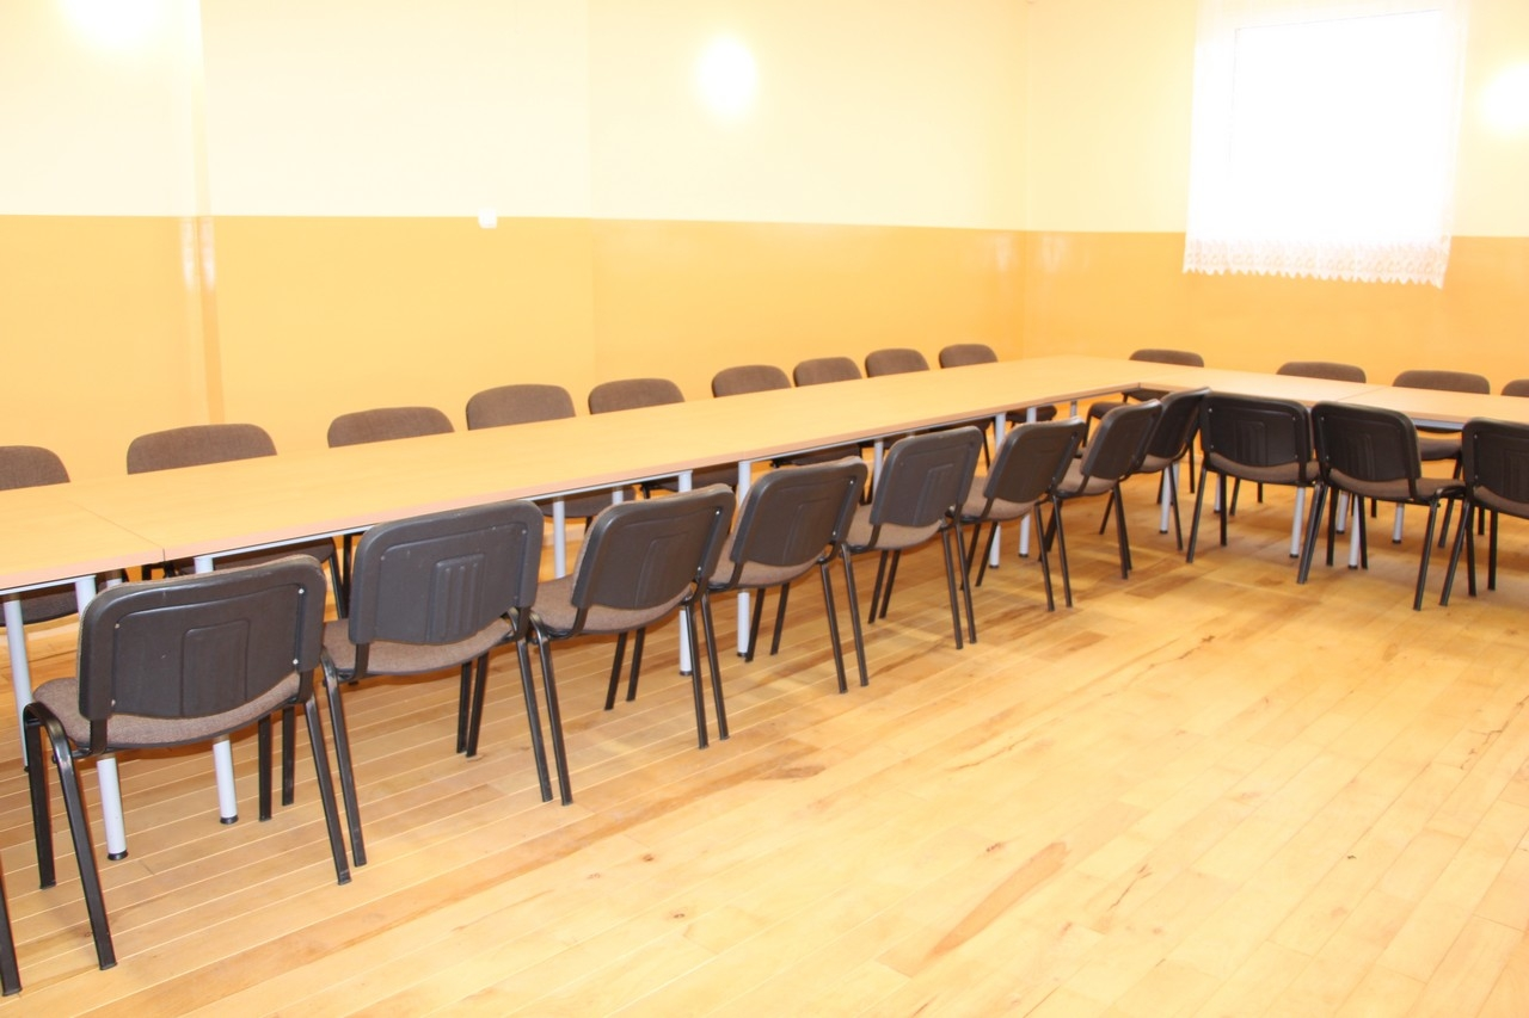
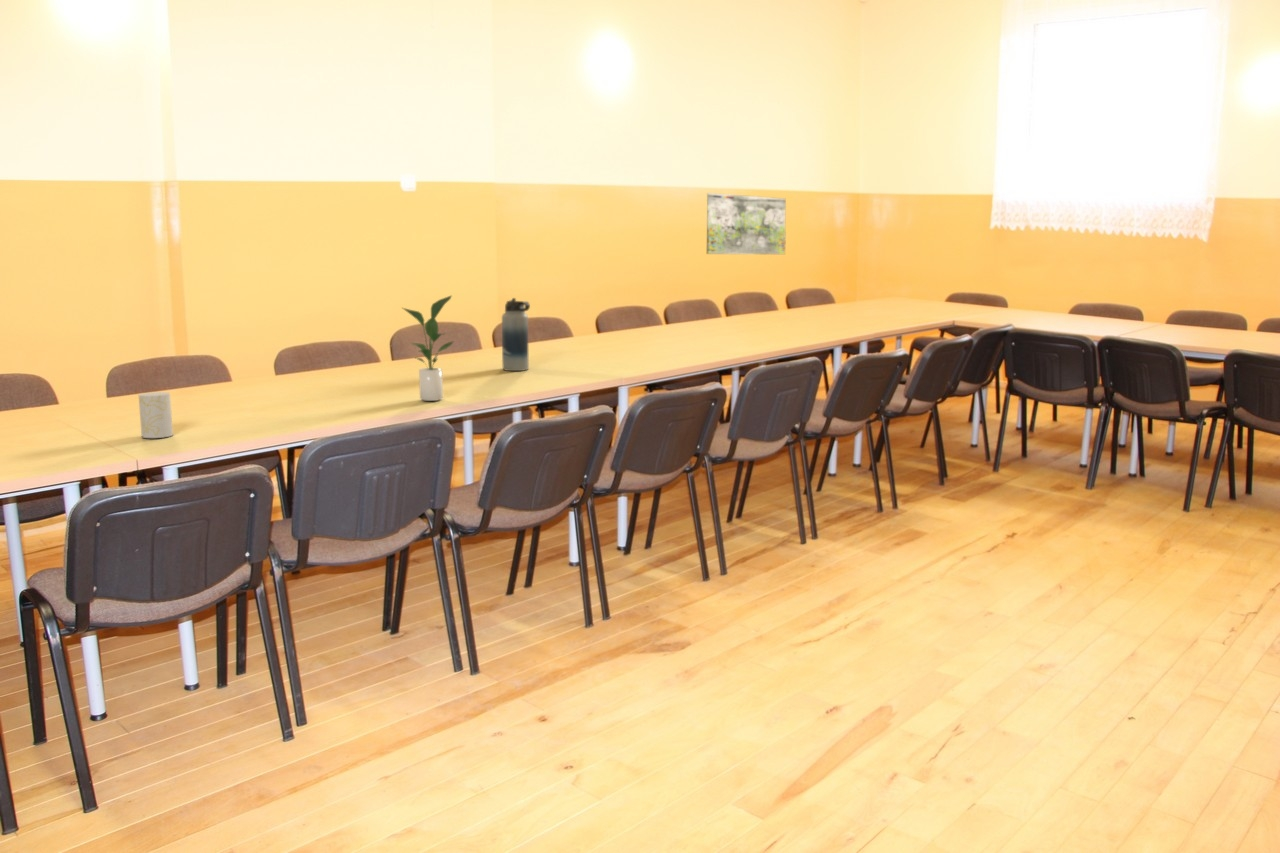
+ map (749, 225)
+ potted plant (429, 347)
+ water bottle (515, 334)
+ cup (155, 414)
